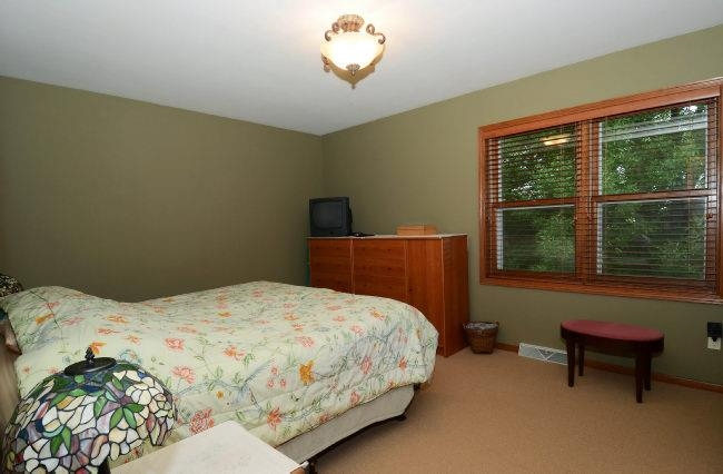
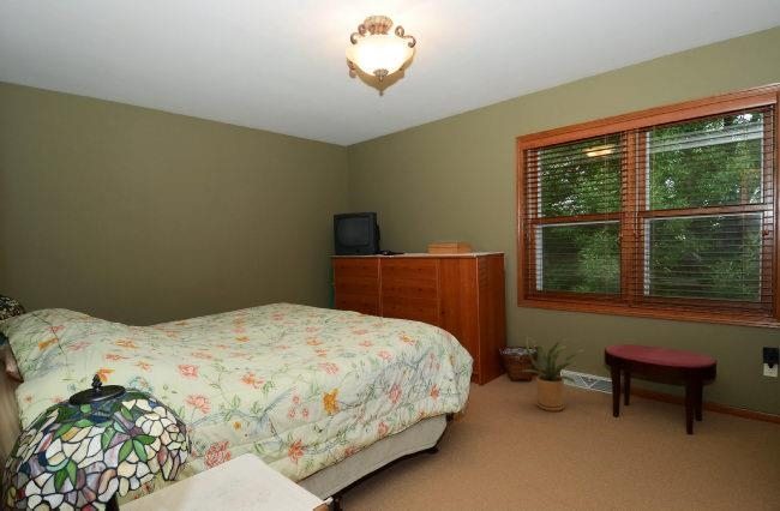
+ house plant (553, 369)
